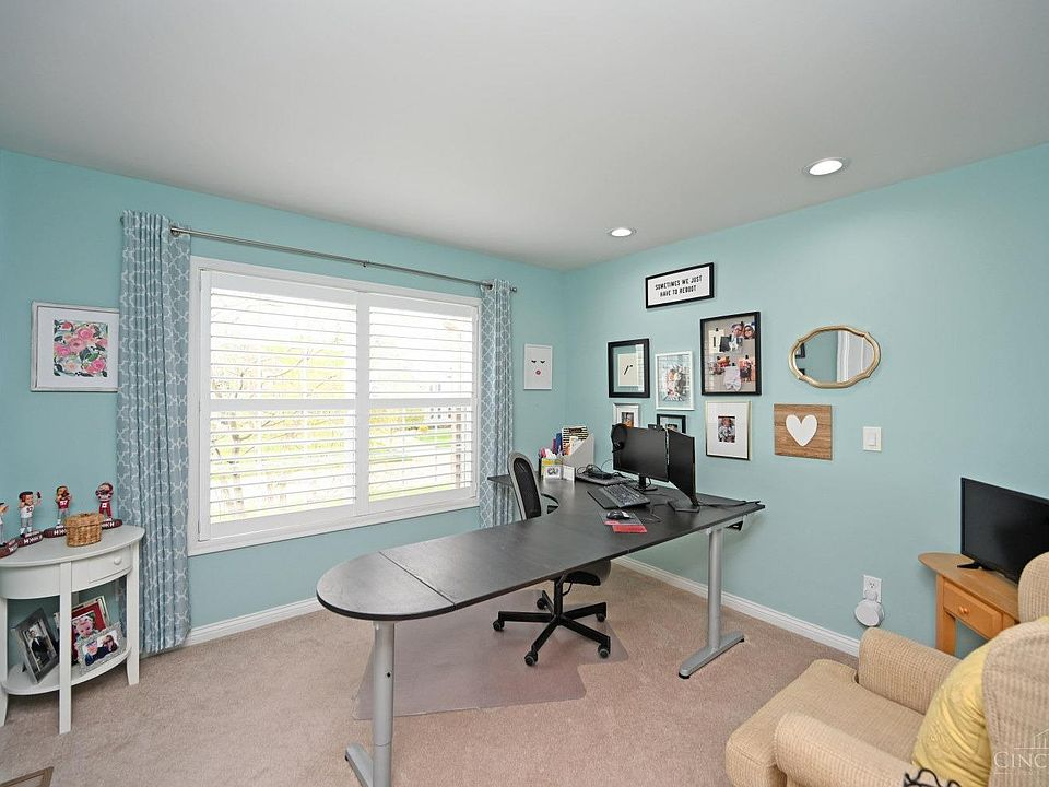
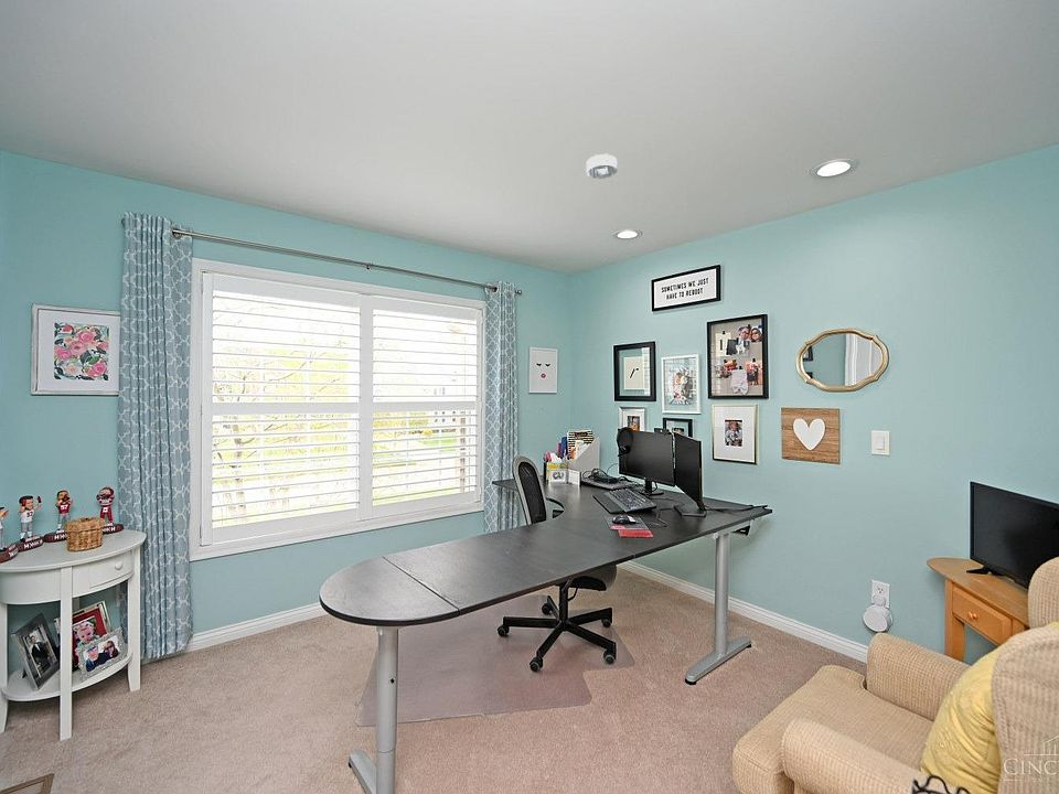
+ smoke detector (601, 165)
